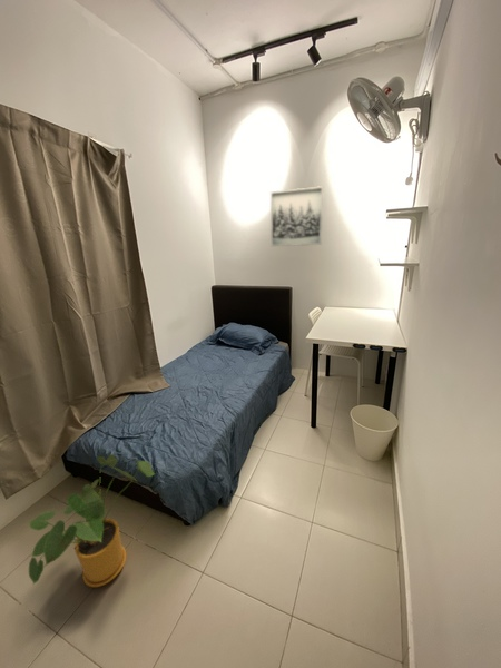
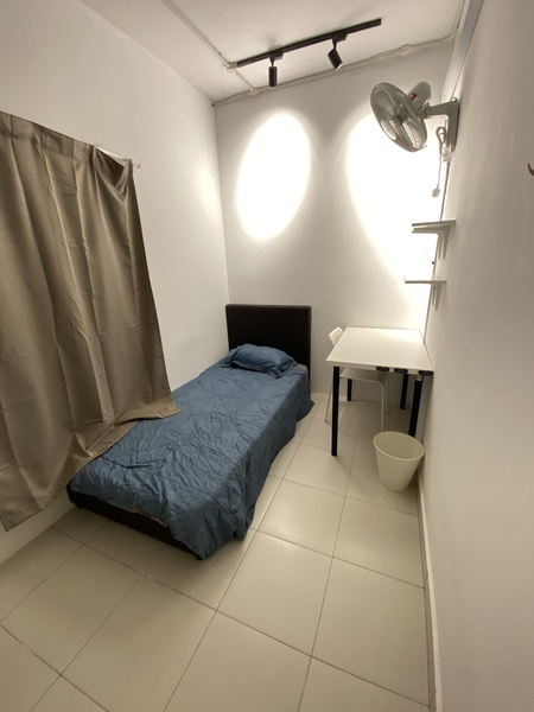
- wall art (295, 218)
- house plant (95, 524)
